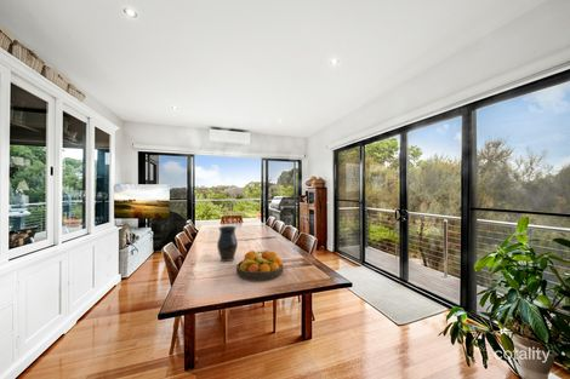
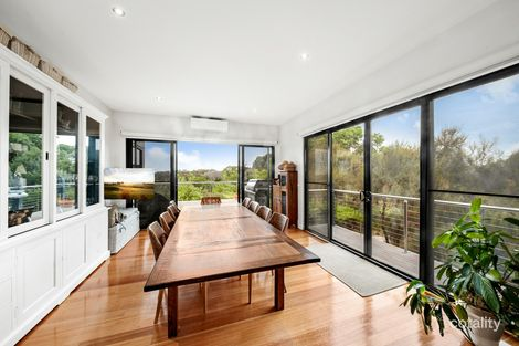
- fruit bowl (260, 260)
- vase (227, 242)
